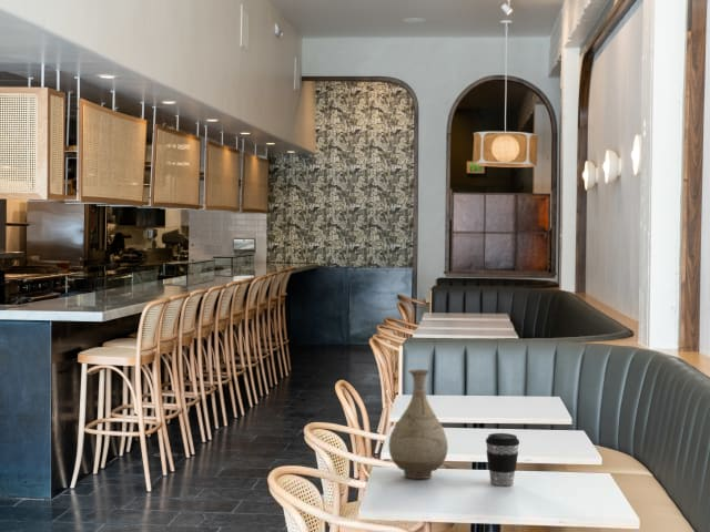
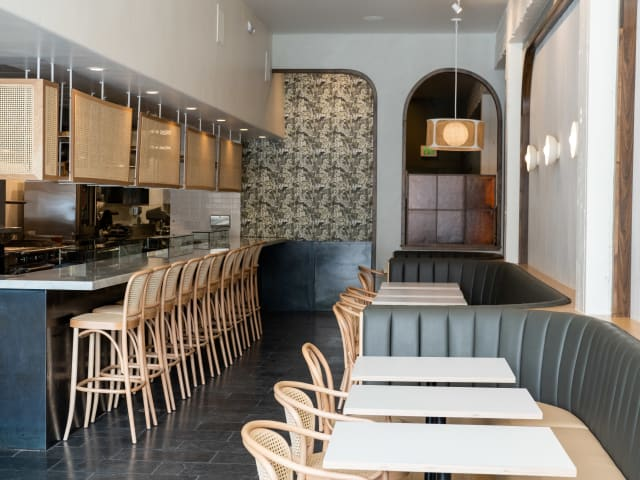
- vase (418, 423)
- coffee cup (501, 459)
